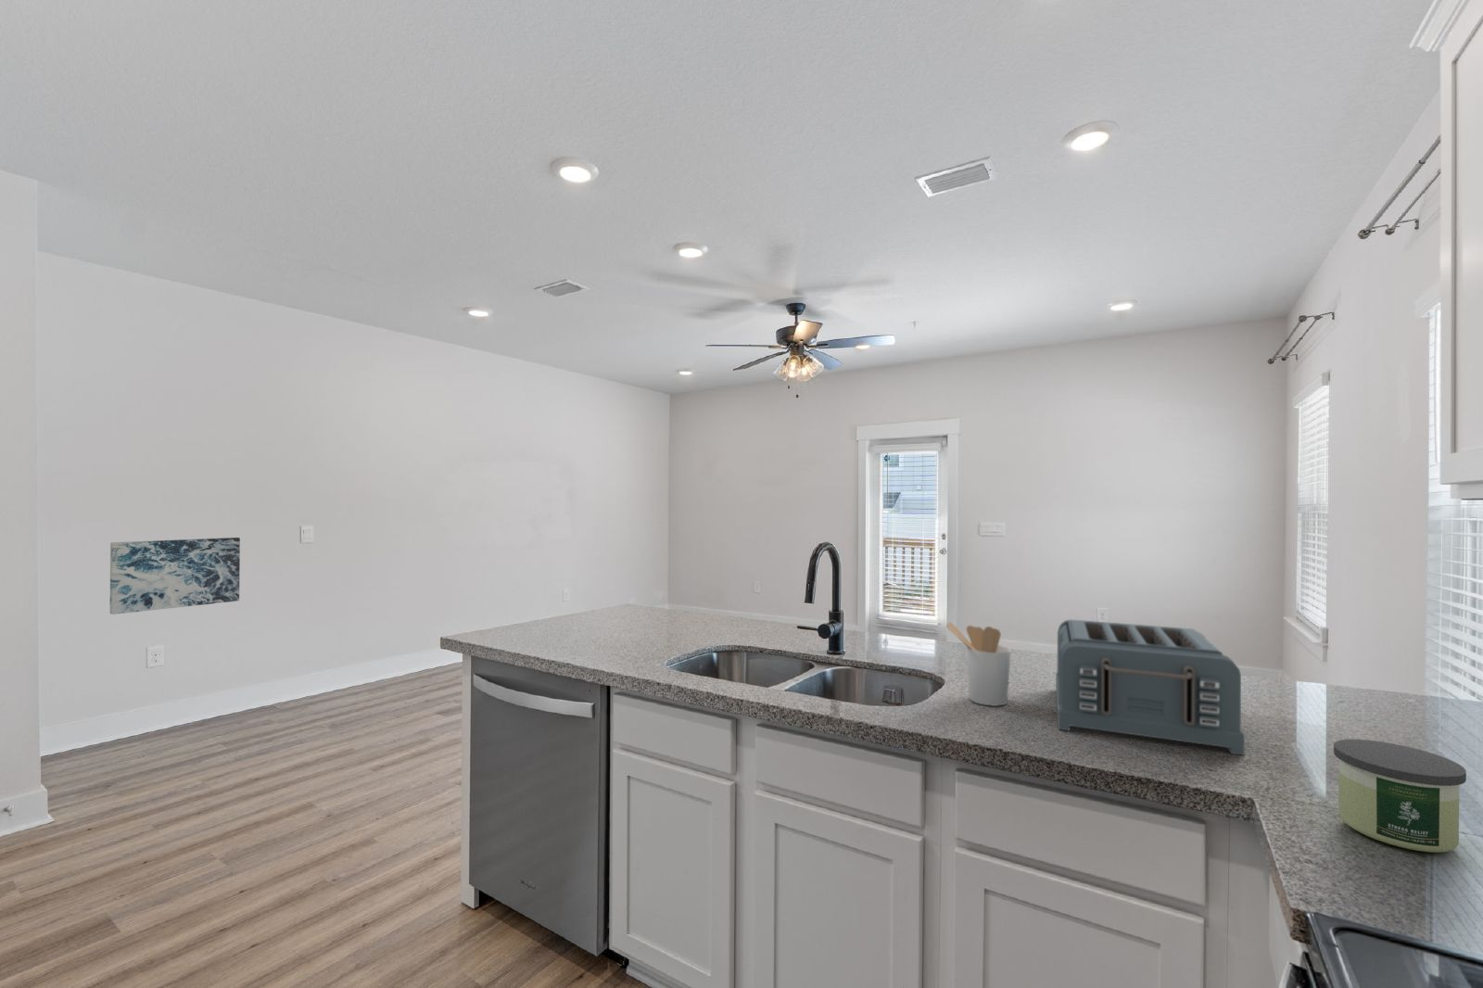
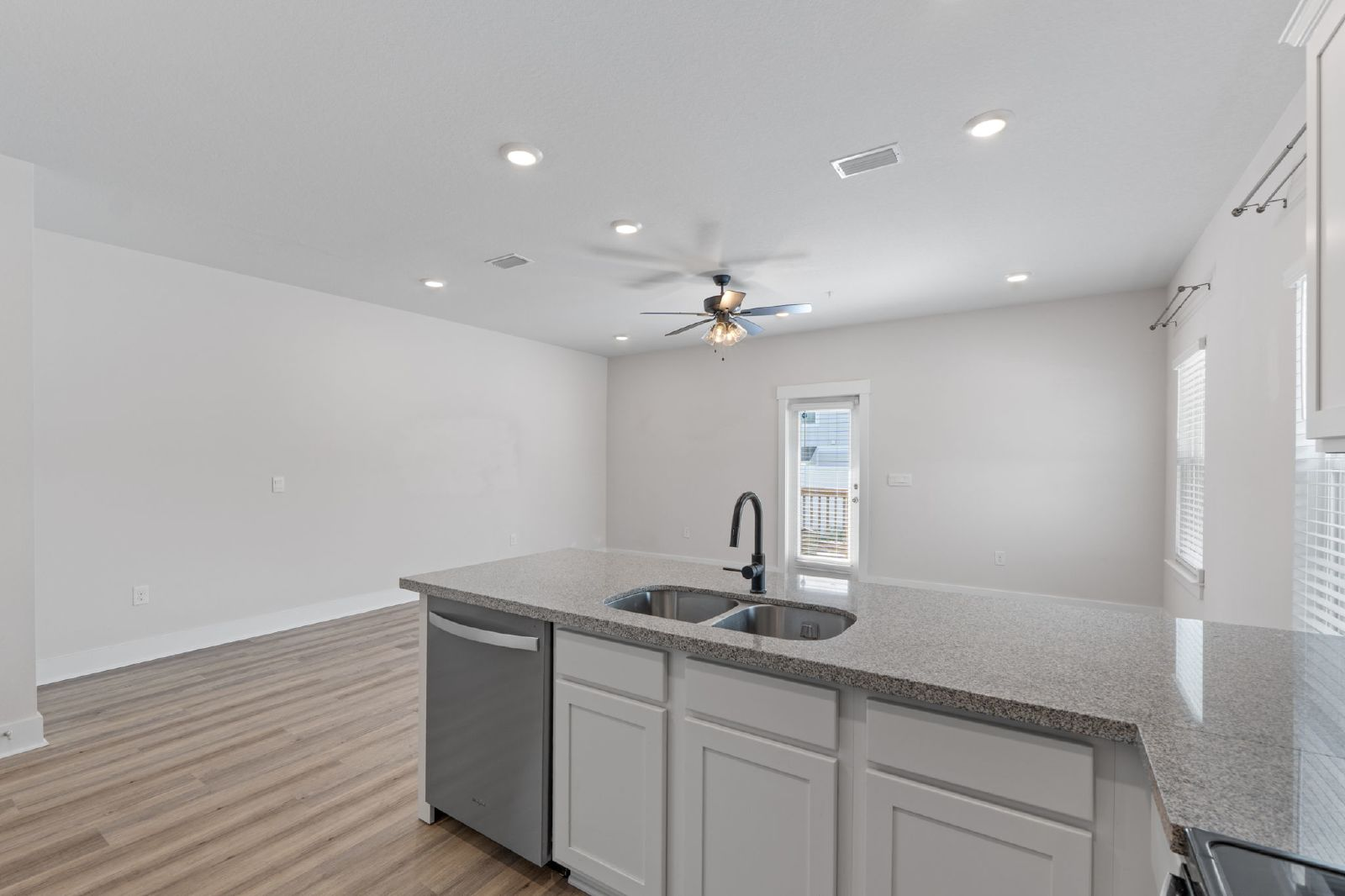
- candle (1396, 794)
- toaster (1137, 677)
- wall art (178, 572)
- utensil holder (976, 659)
